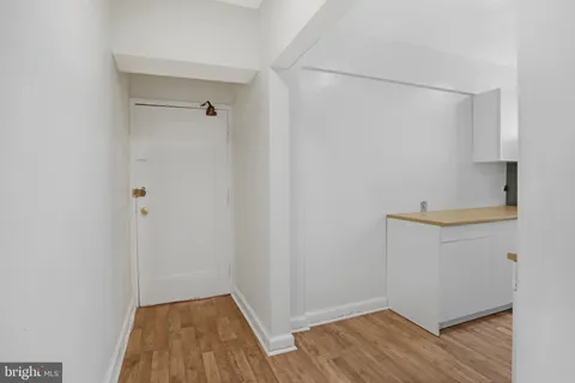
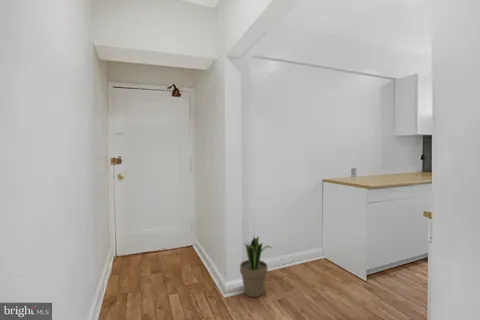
+ potted plant (256, 264)
